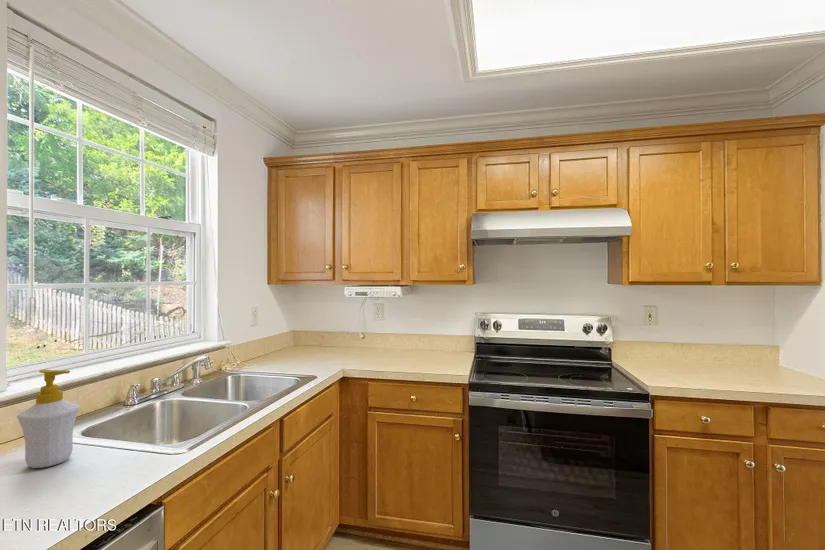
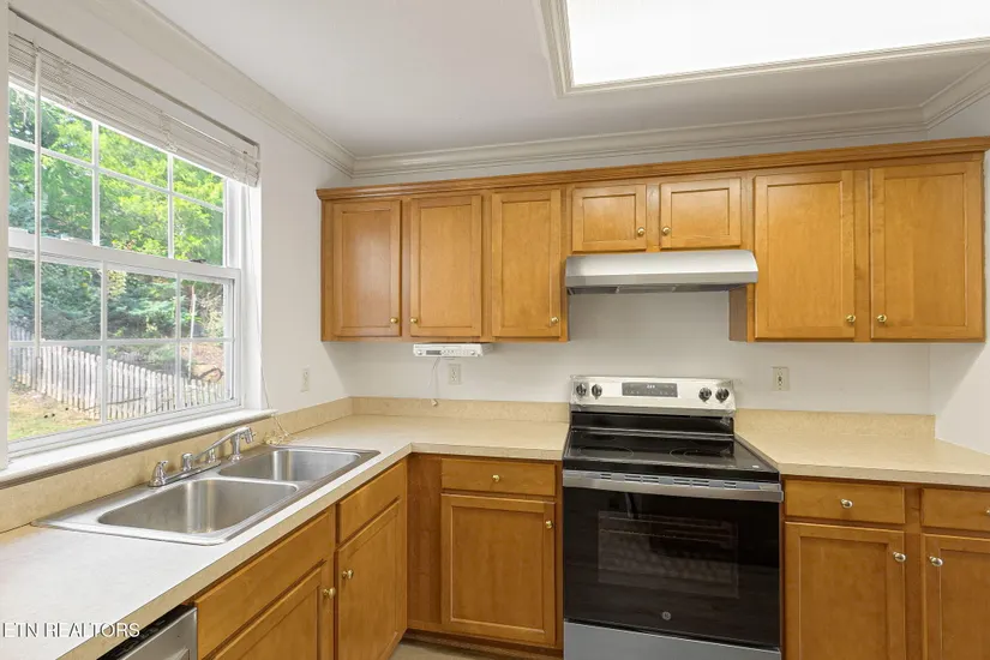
- soap bottle (49, 415)
